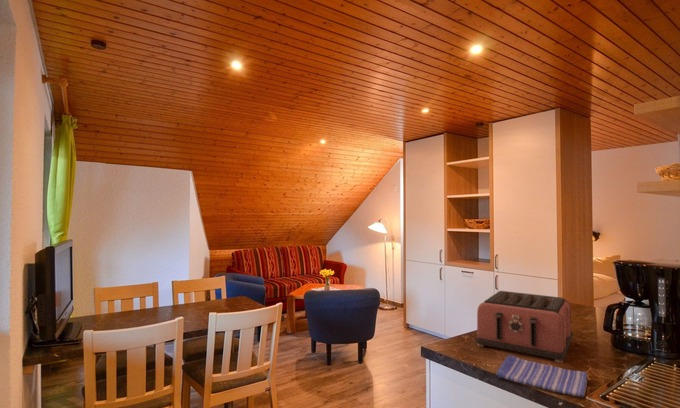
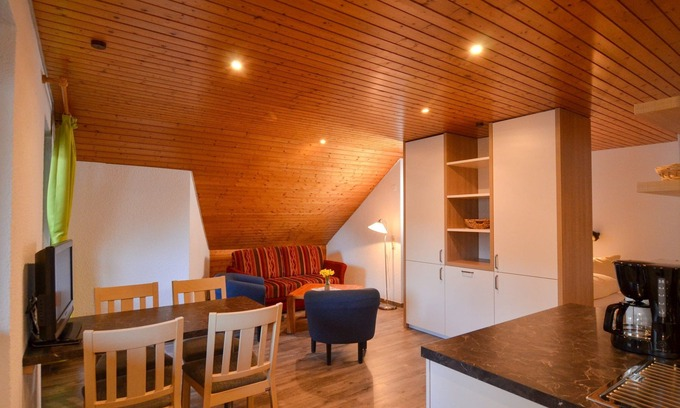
- dish towel (541, 374)
- toaster (524, 321)
